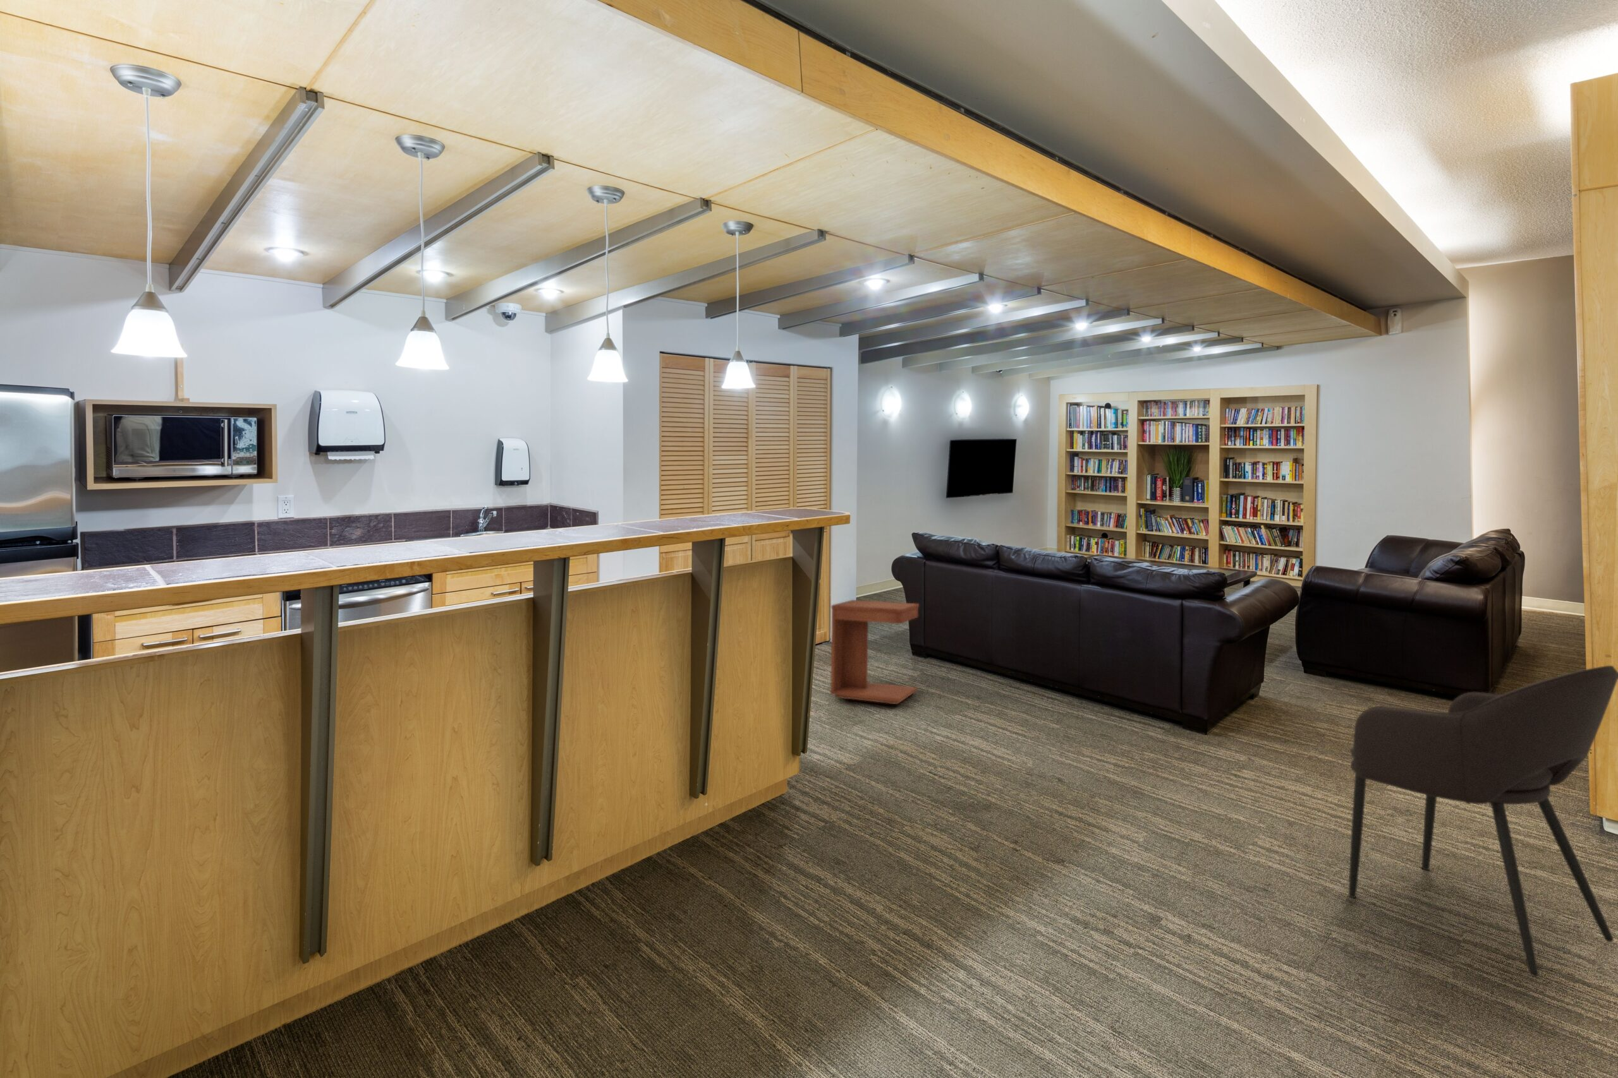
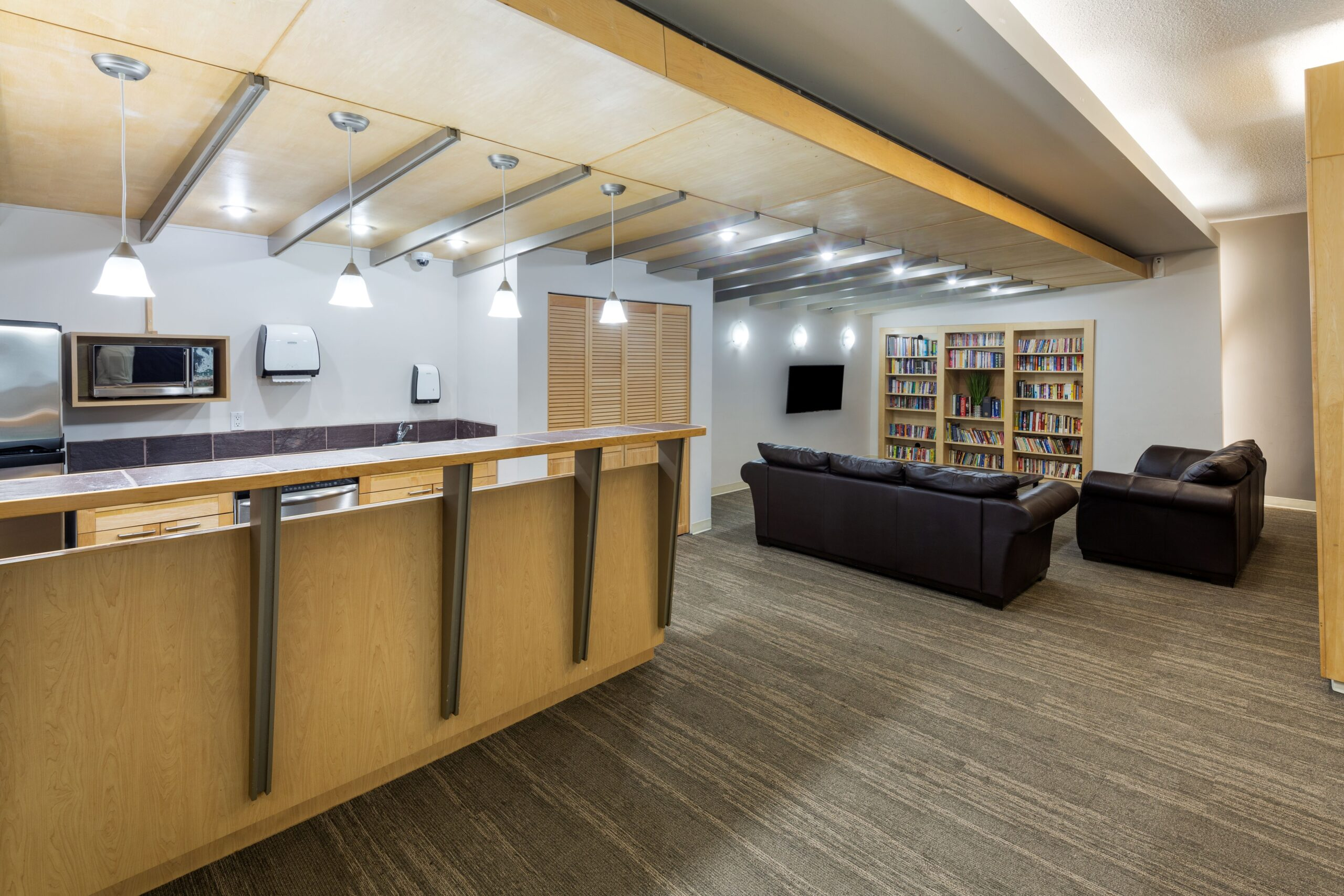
- side table (867, 651)
- armchair (1481, 786)
